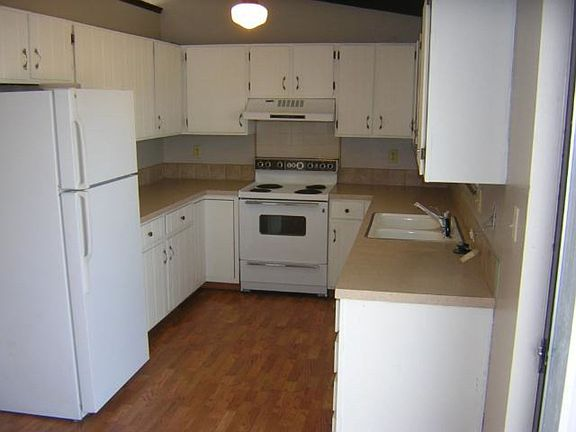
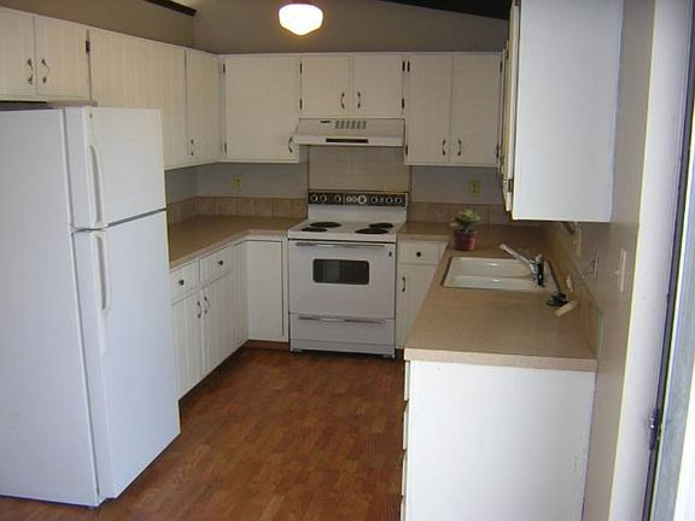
+ potted plant (466, 228)
